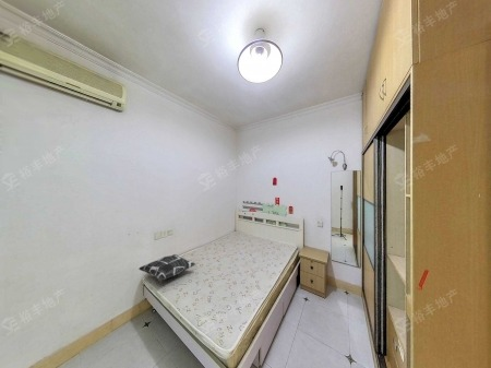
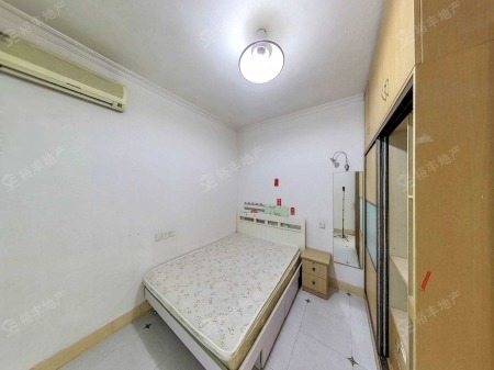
- decorative pillow (168, 265)
